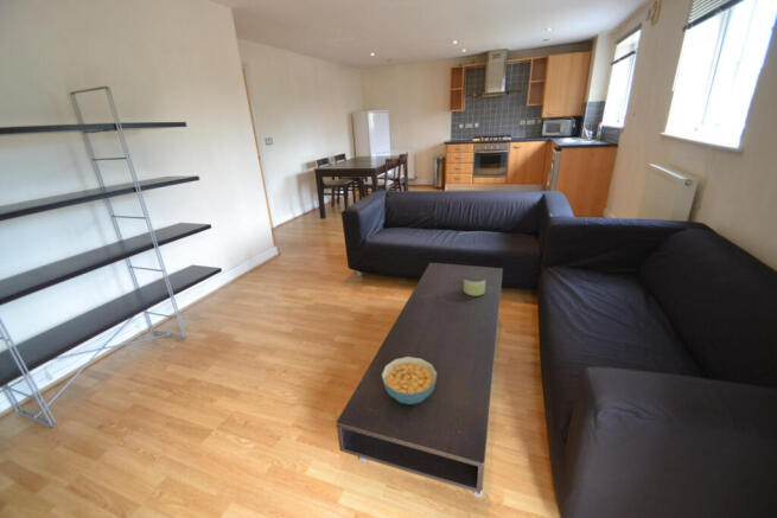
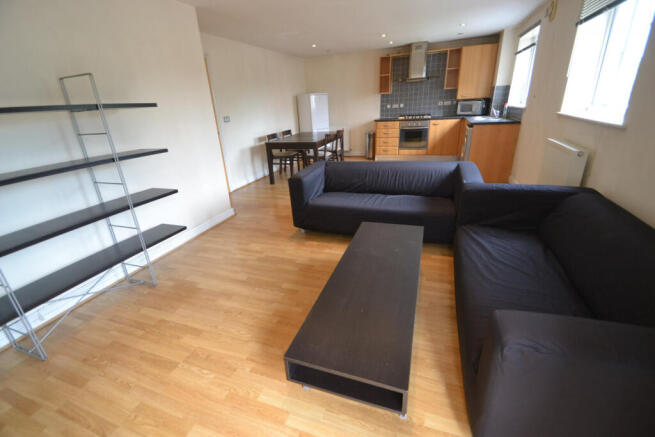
- cereal bowl (409, 384)
- candle (473, 283)
